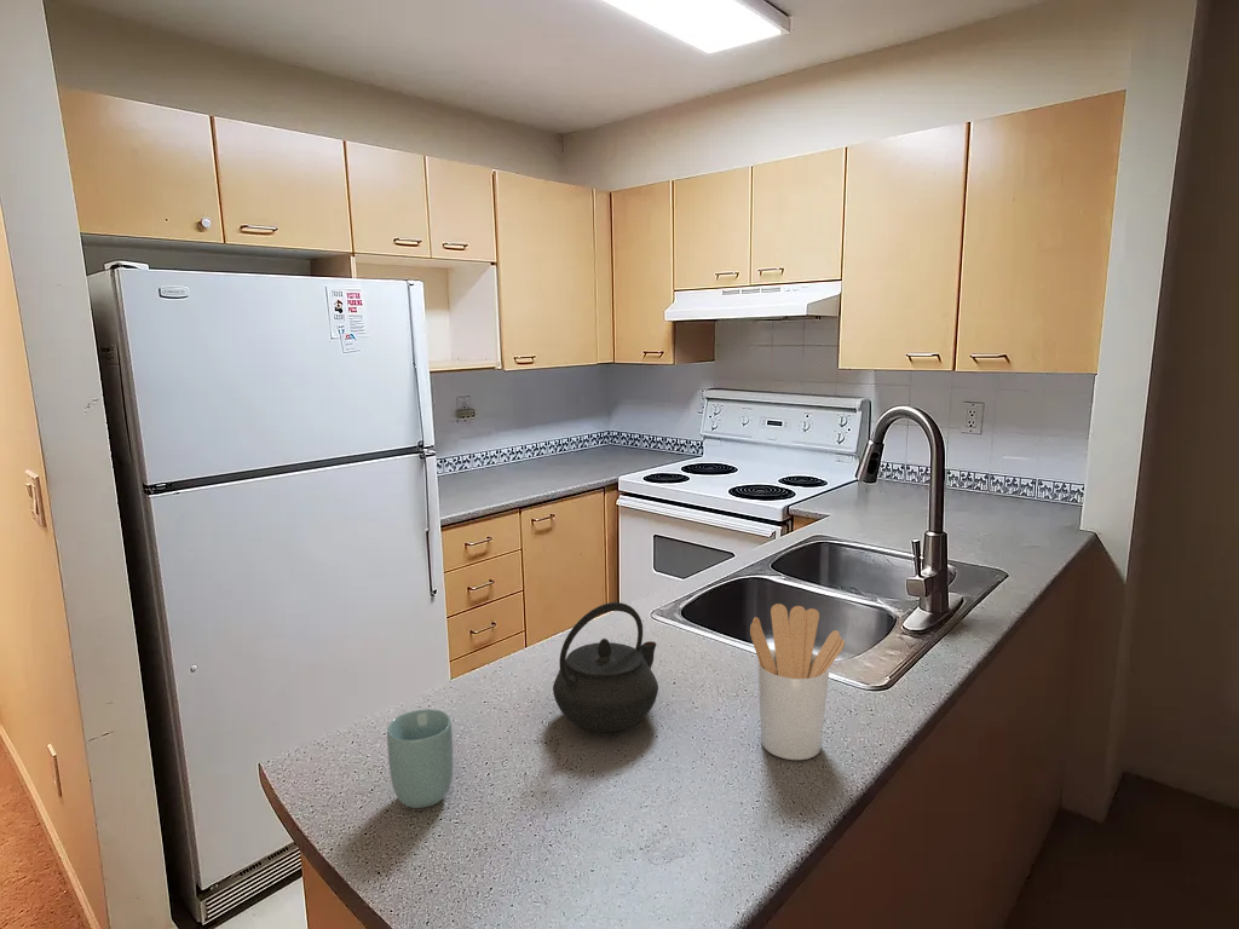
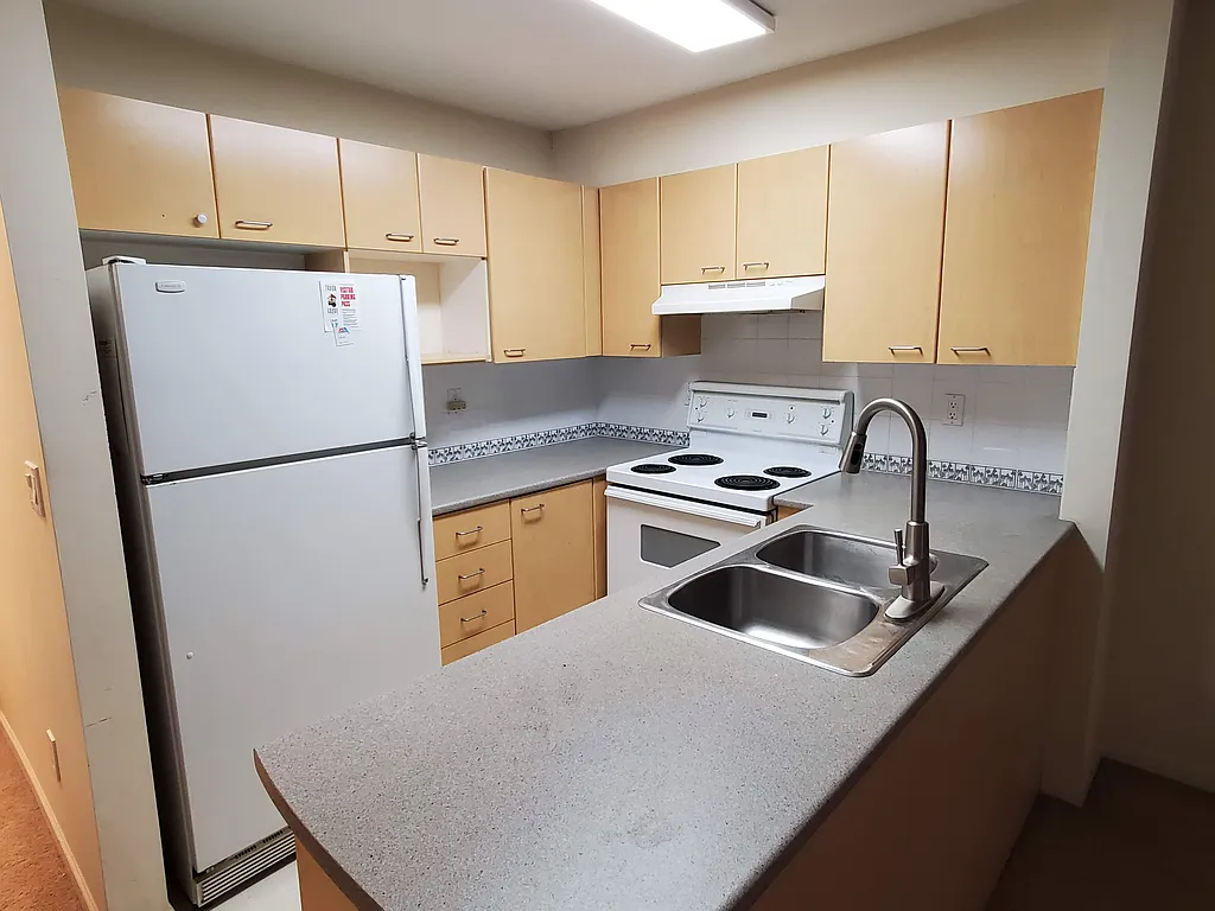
- kettle (610, 658)
- utensil holder (791, 675)
- cup (421, 761)
